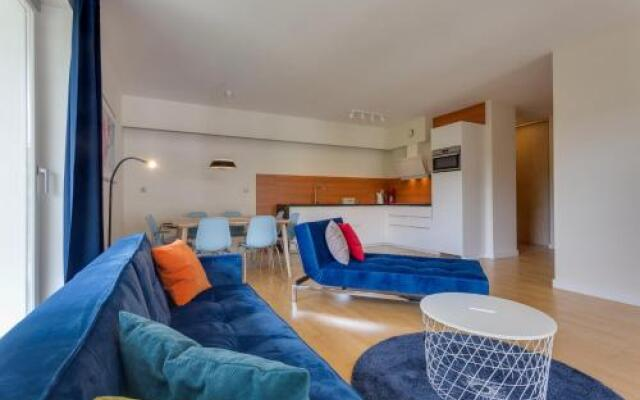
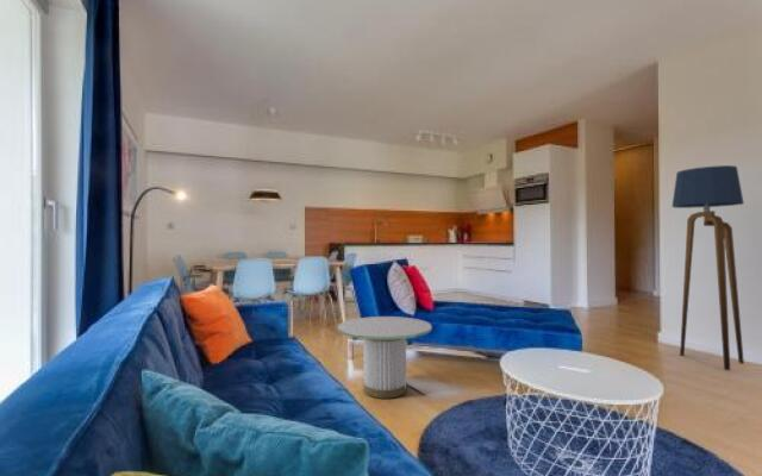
+ side table (385, 357)
+ floor lamp (717, 265)
